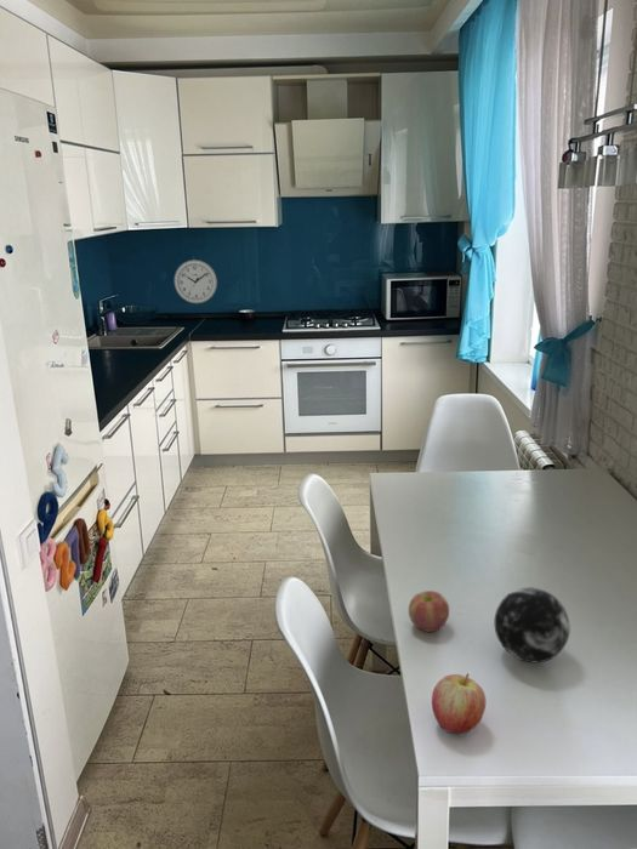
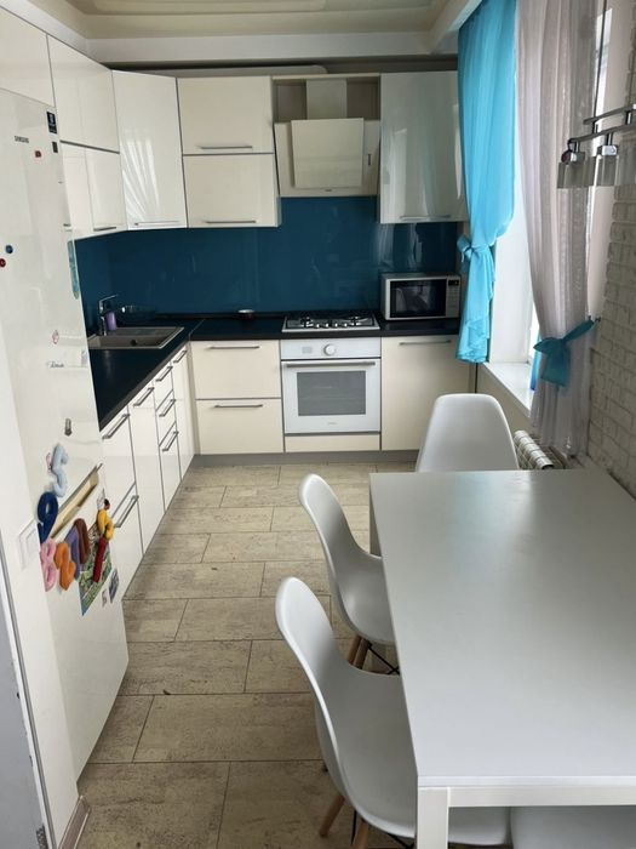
- apple (428, 611)
- decorative orb (531, 623)
- wall clock (195, 281)
- apple (459, 702)
